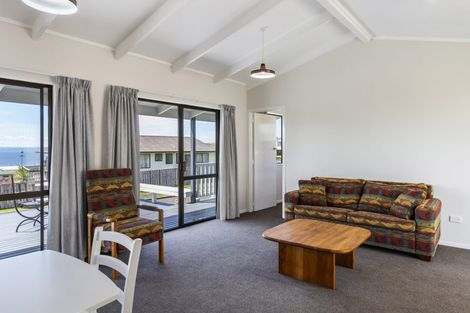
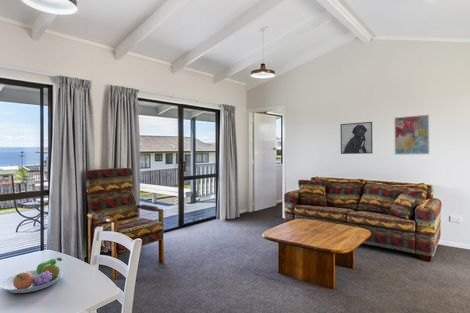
+ wall art (411, 135)
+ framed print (356, 138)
+ fruit bowl (35, 272)
